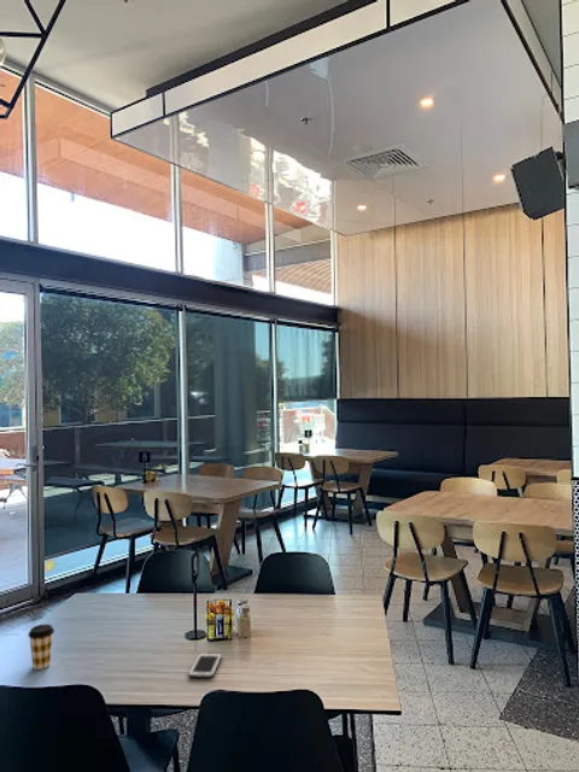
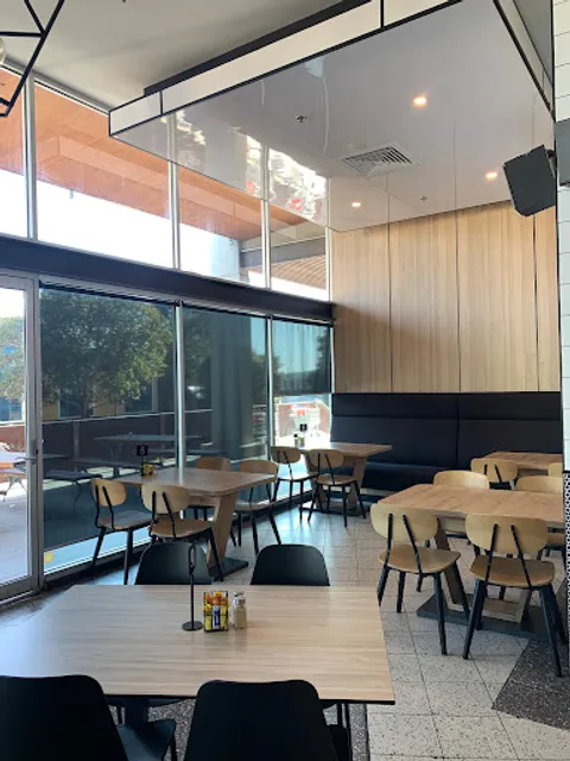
- cell phone (205, 665)
- coffee cup (41, 647)
